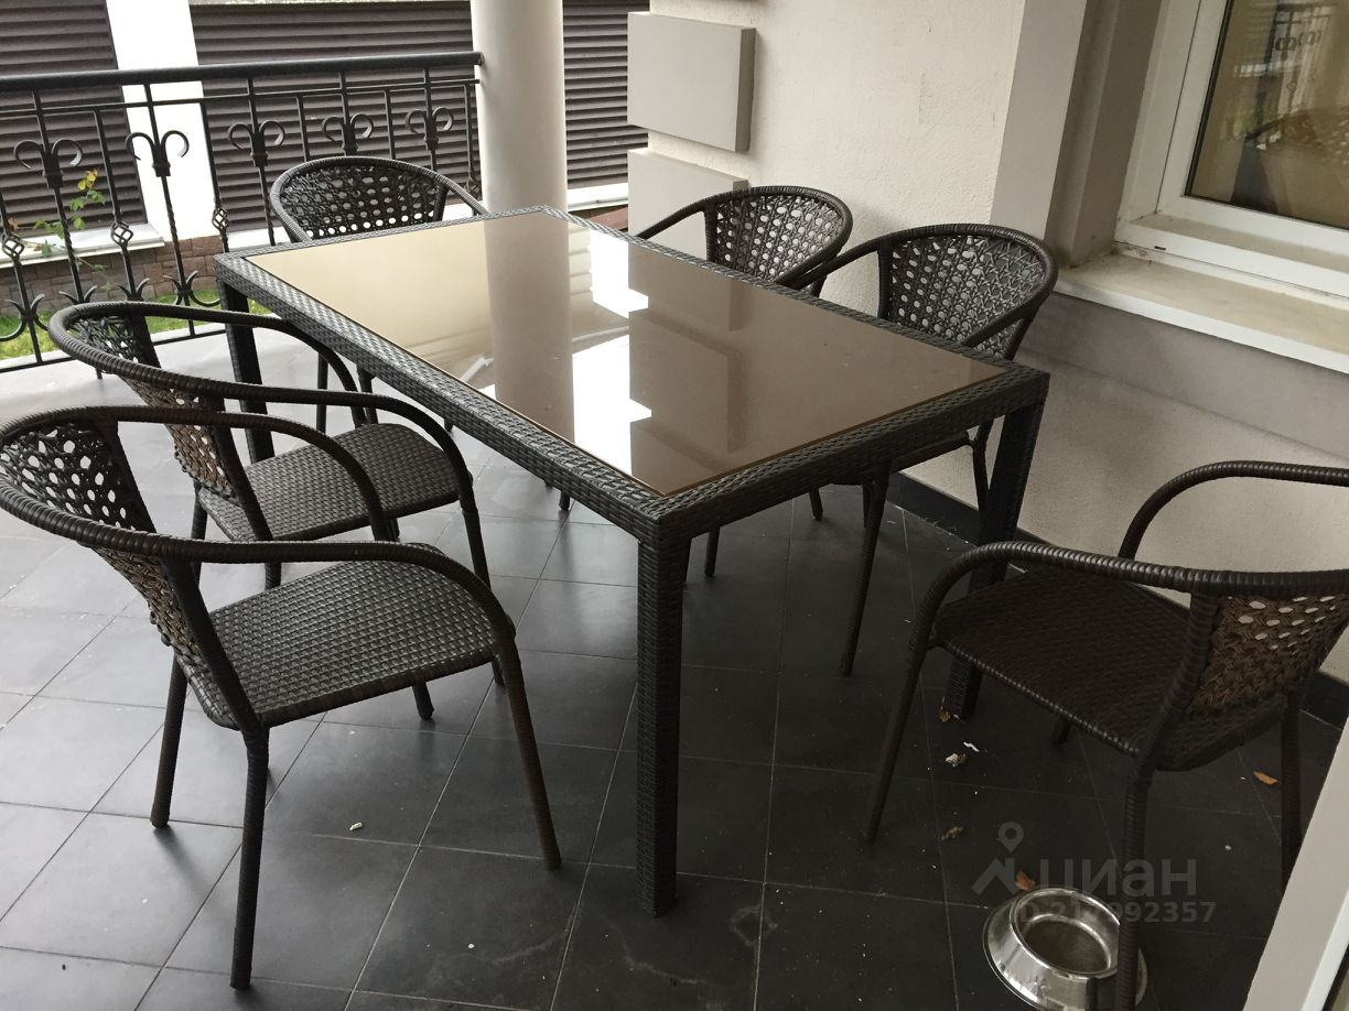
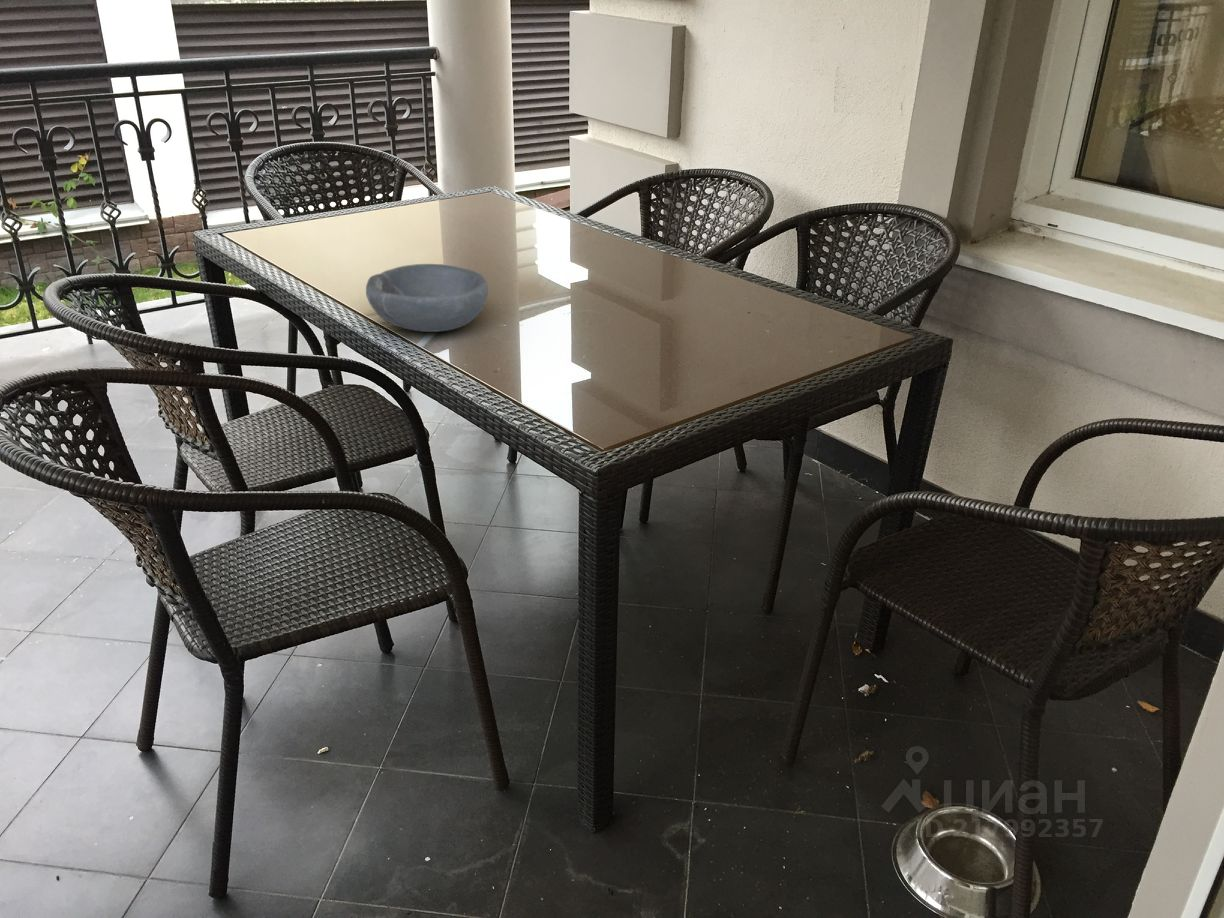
+ bowl (429, 302)
